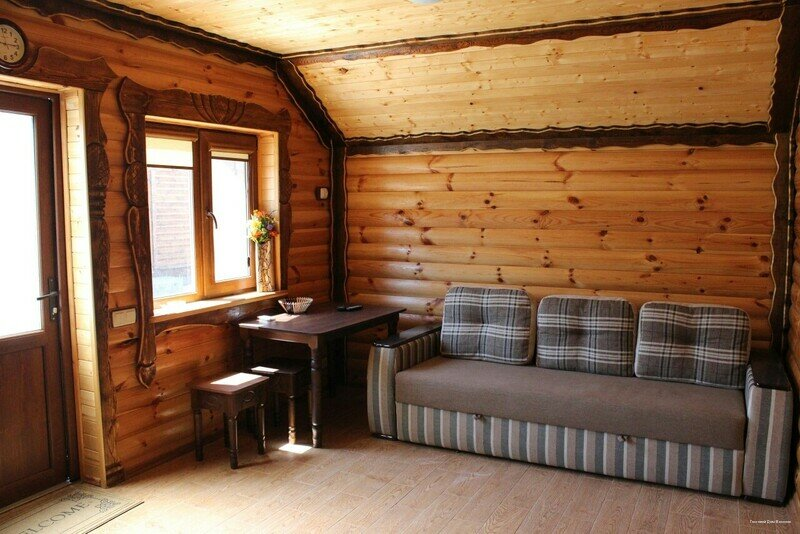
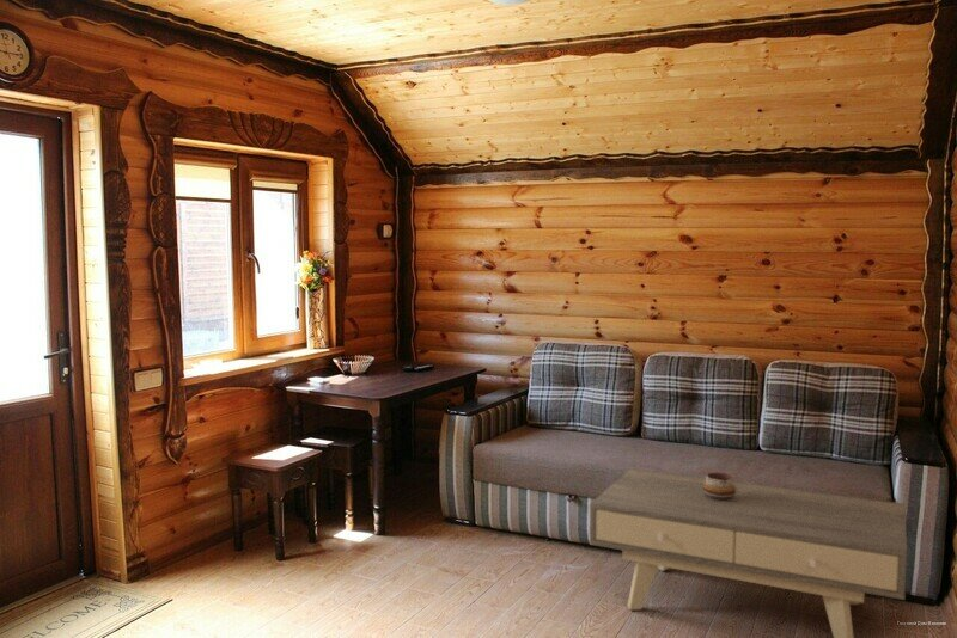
+ coffee table (744, 556)
+ decorative bowl (719, 485)
